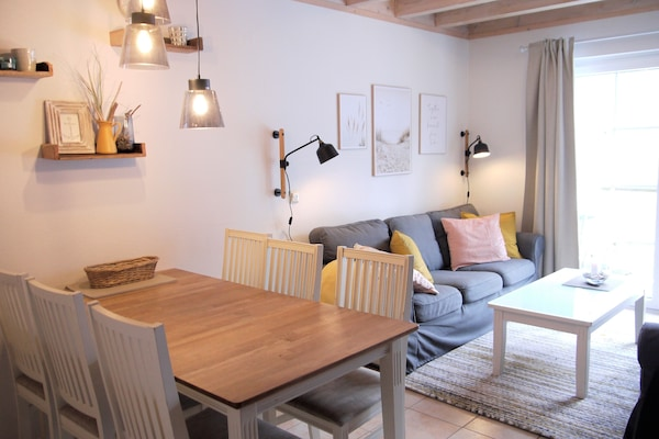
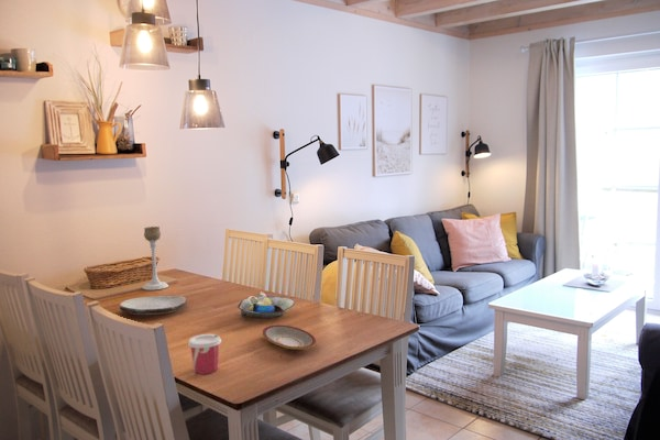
+ cup (205, 354)
+ decorative bowl (258, 304)
+ plate (288, 339)
+ candle holder (153, 257)
+ plate (154, 305)
